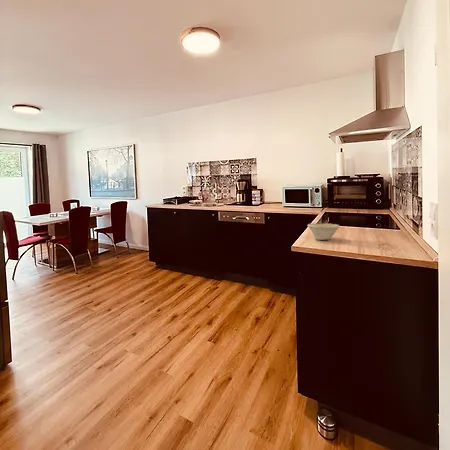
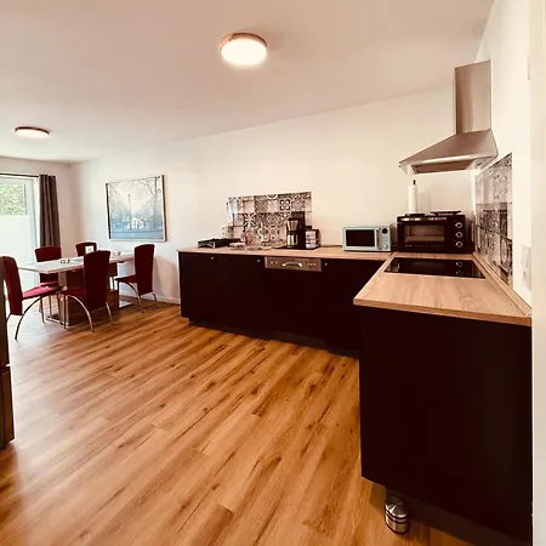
- bowl (323, 231)
